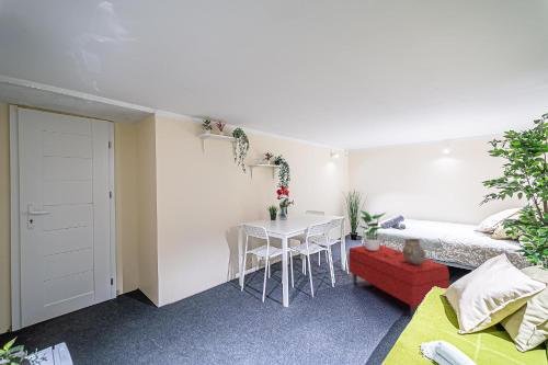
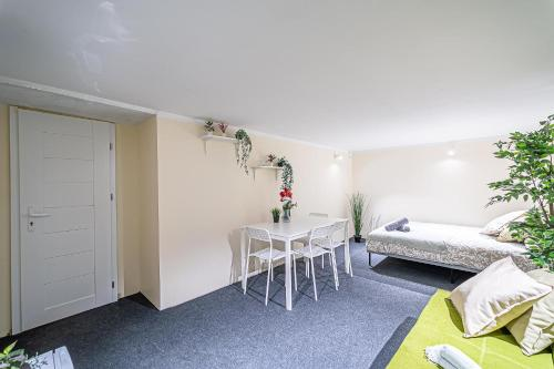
- potted plant (373, 230)
- ceramic pot (413, 251)
- bench (391, 275)
